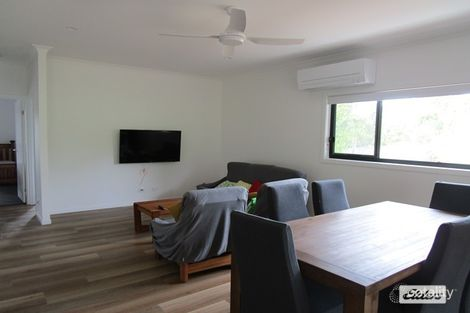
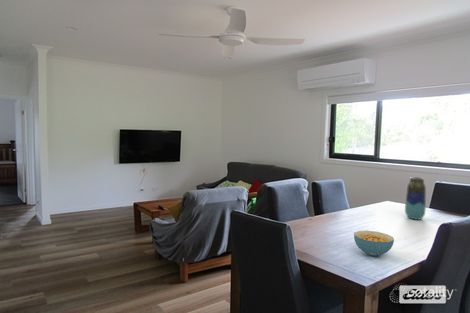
+ cereal bowl (373, 245)
+ vase (415, 198)
